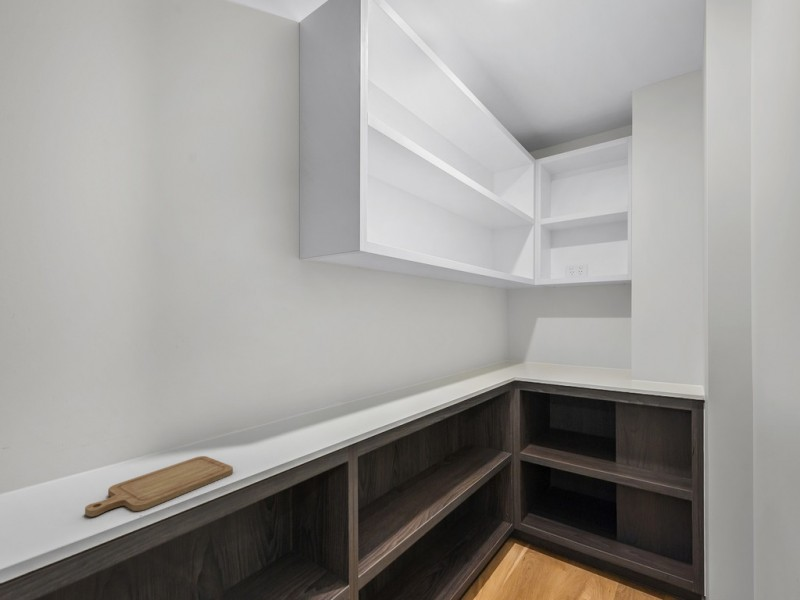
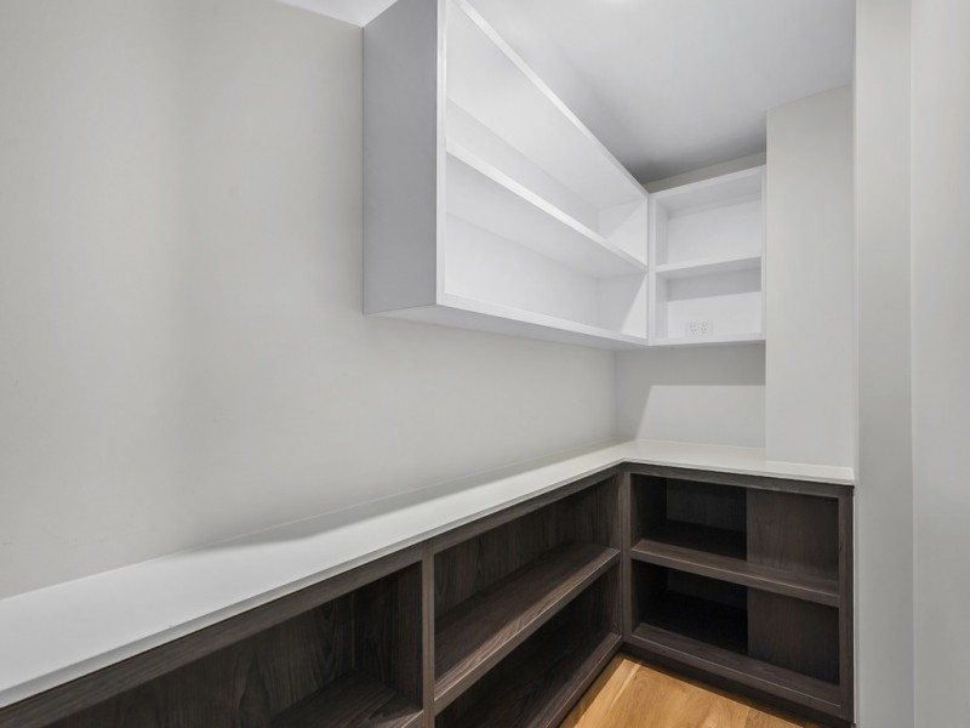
- chopping board (161, 484)
